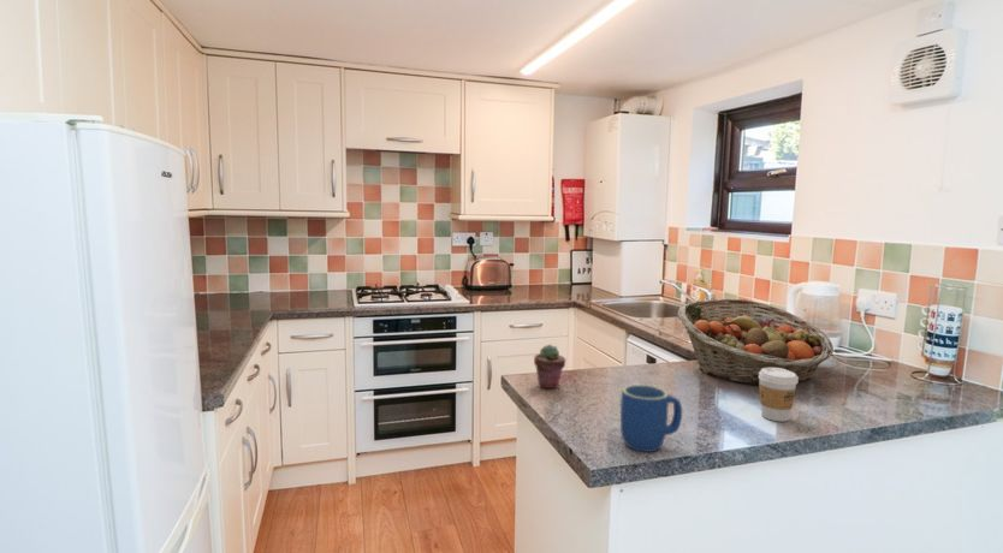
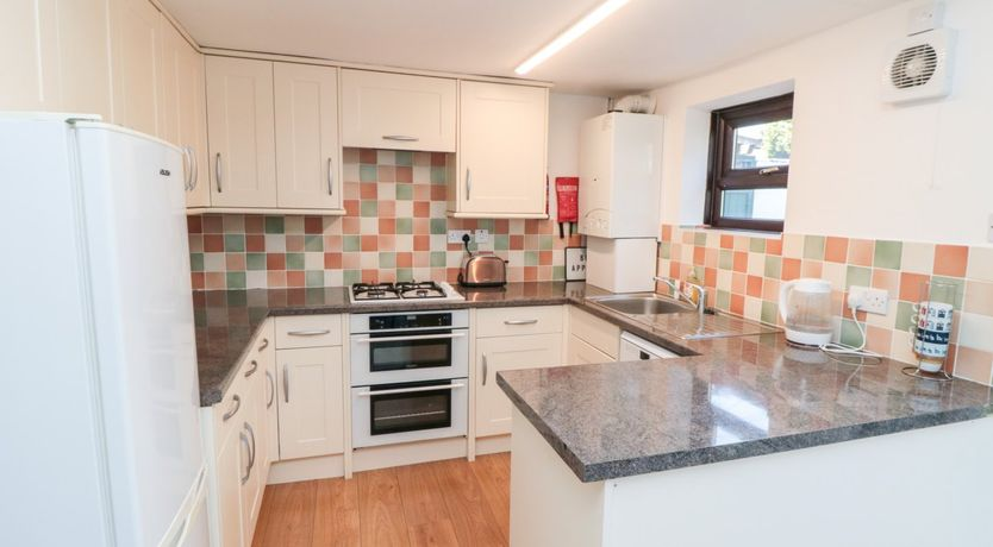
- fruit basket (752, 339)
- potted succulent (548, 364)
- mug (648, 417)
- coffee cup (776, 393)
